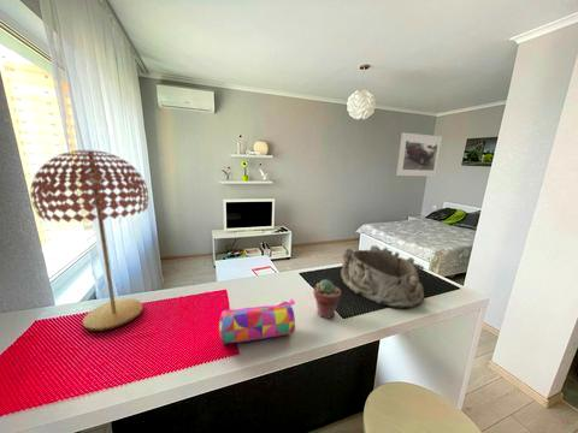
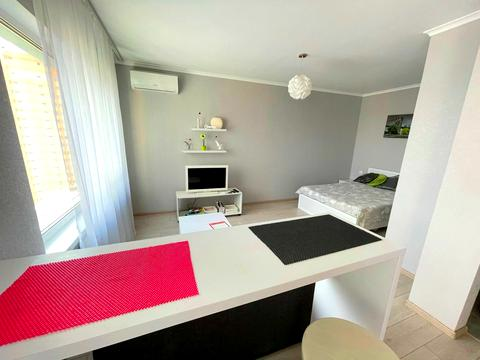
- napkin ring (379, 269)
- pencil case (258, 320)
- potted succulent (326, 296)
- table lamp (102, 239)
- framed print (420, 155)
